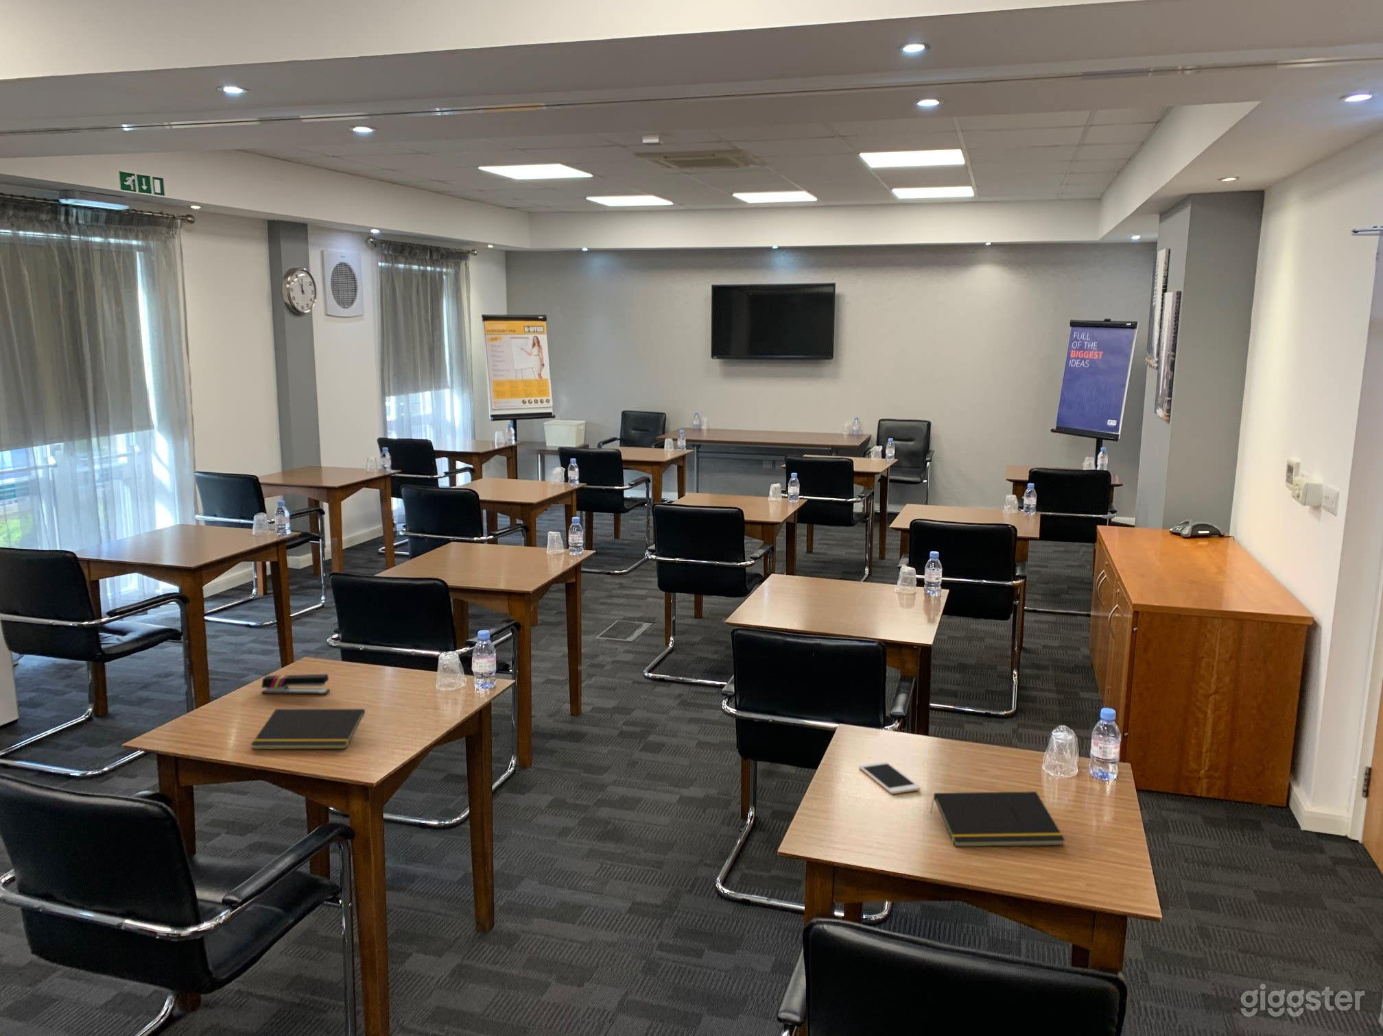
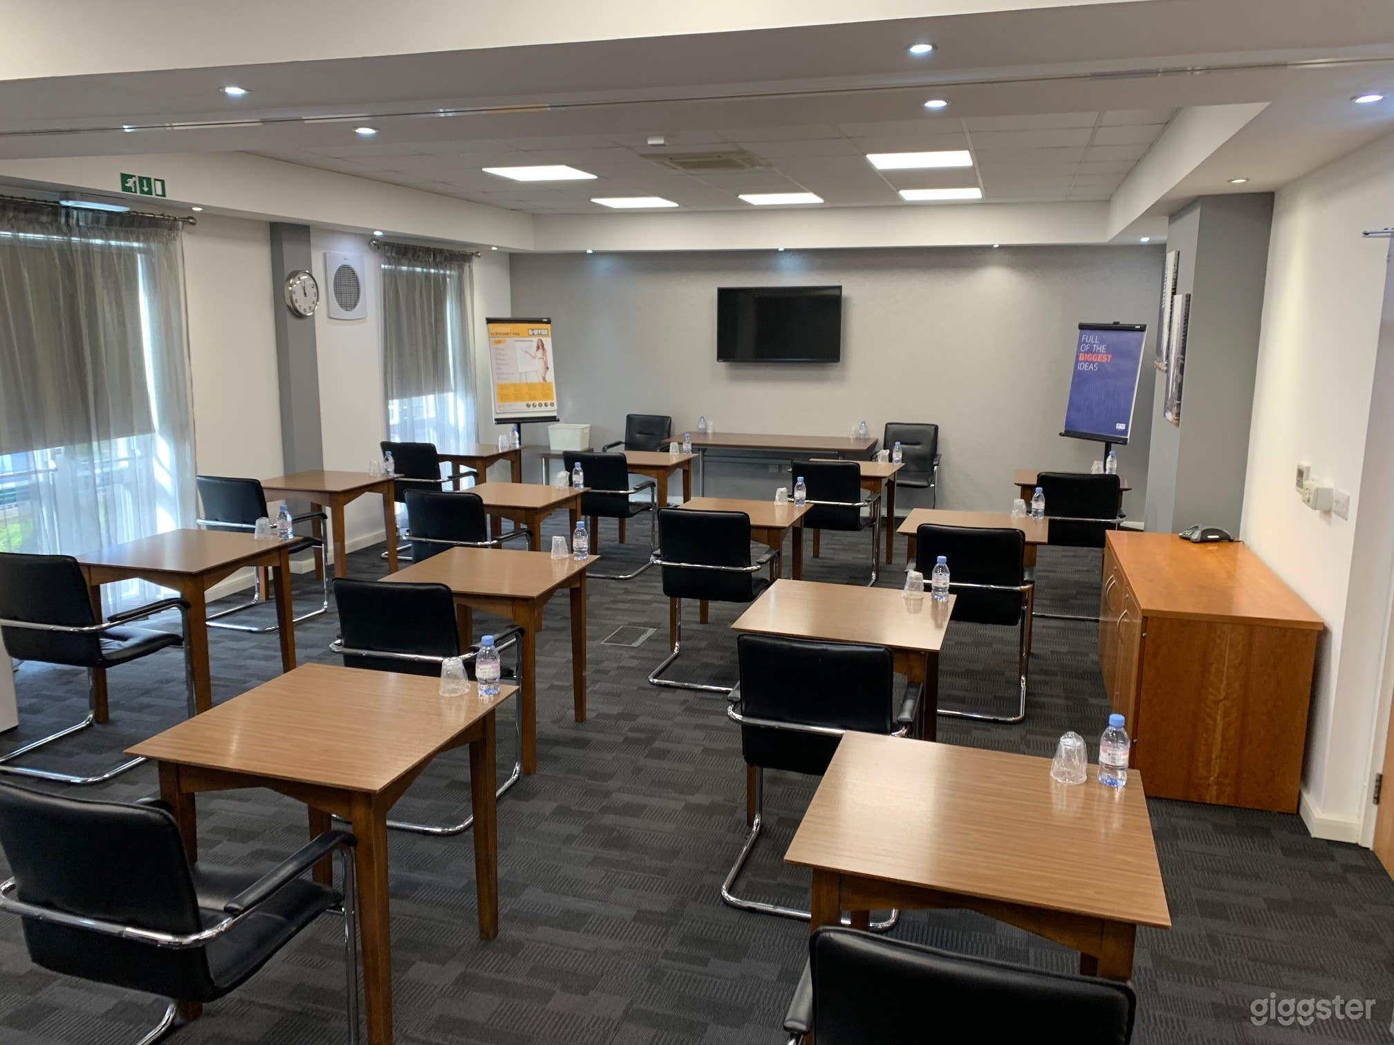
- notepad (996, 818)
- stapler (295, 683)
- notepad (309, 728)
- cell phone (889, 777)
